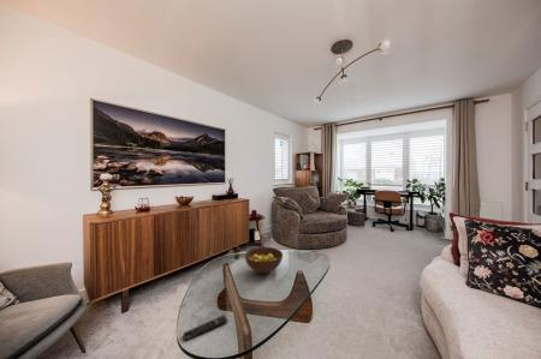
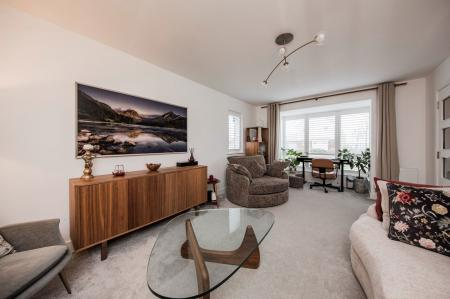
- fruit bowl (263, 262)
- remote control (206, 327)
